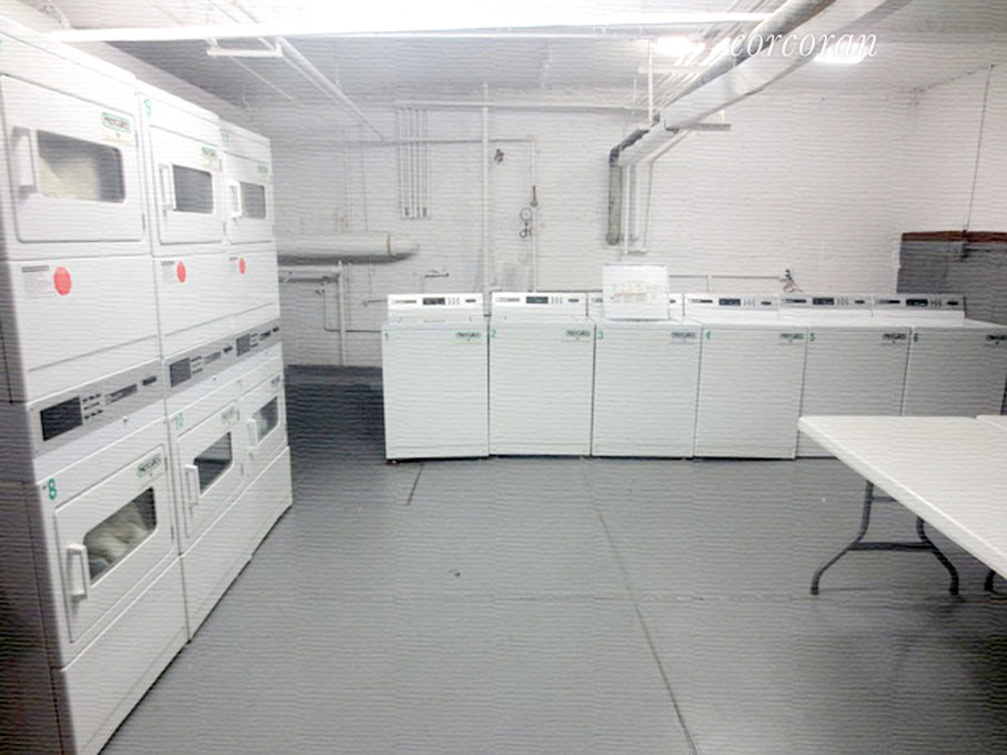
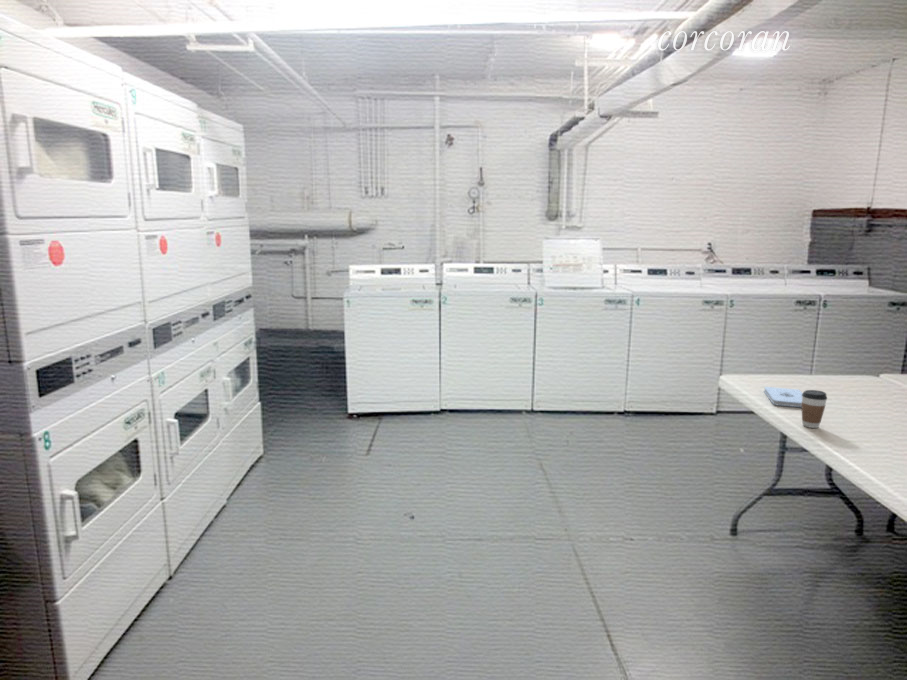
+ coffee cup (812, 409)
+ notepad (786, 396)
